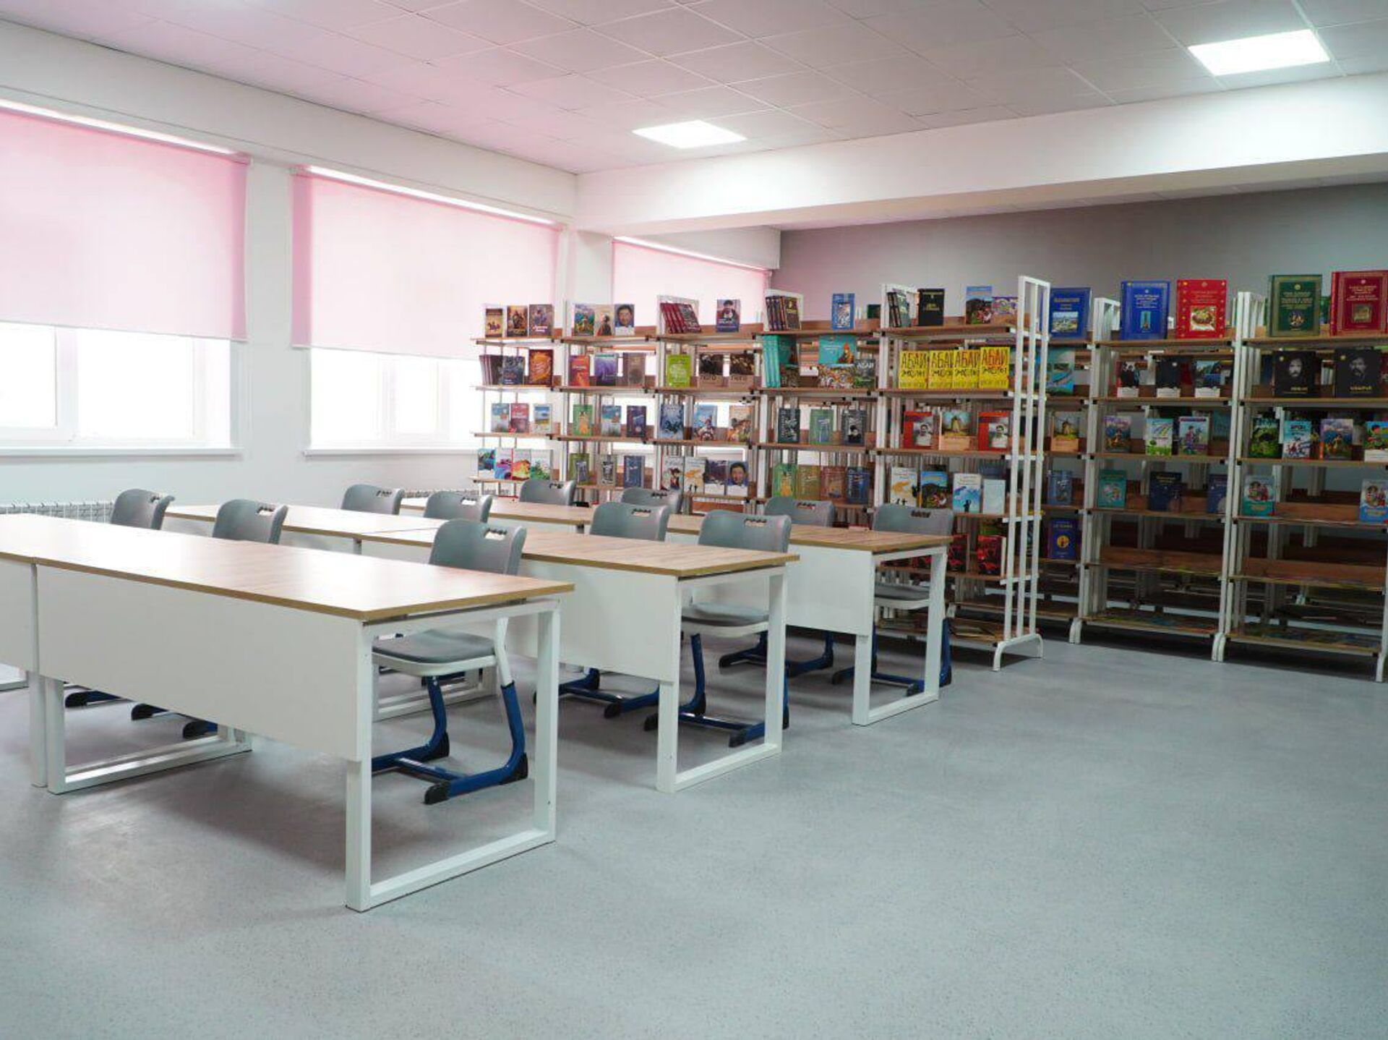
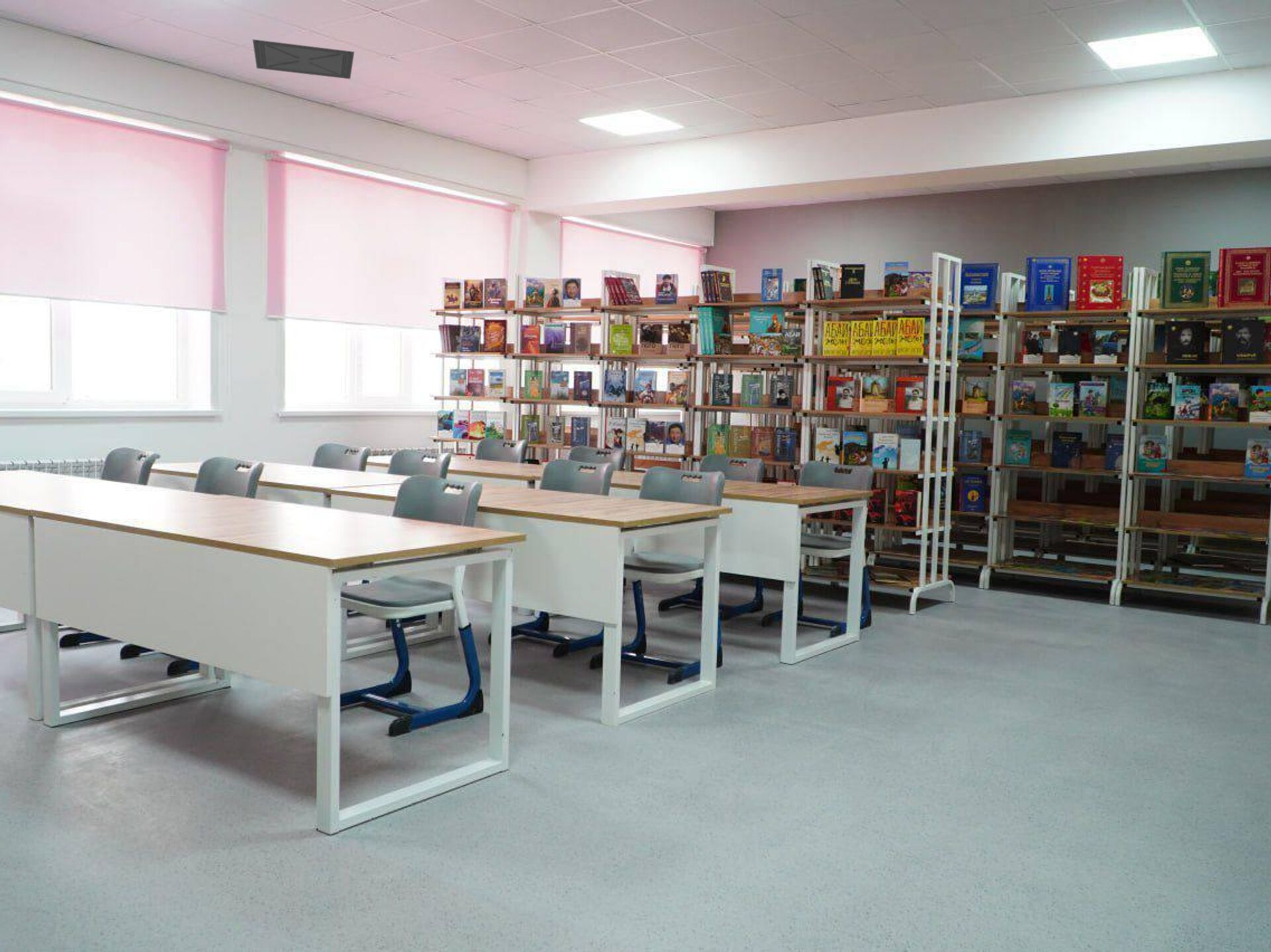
+ ceiling vent (304, 60)
